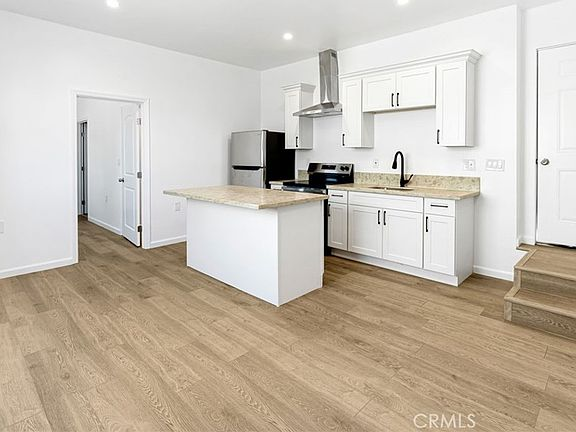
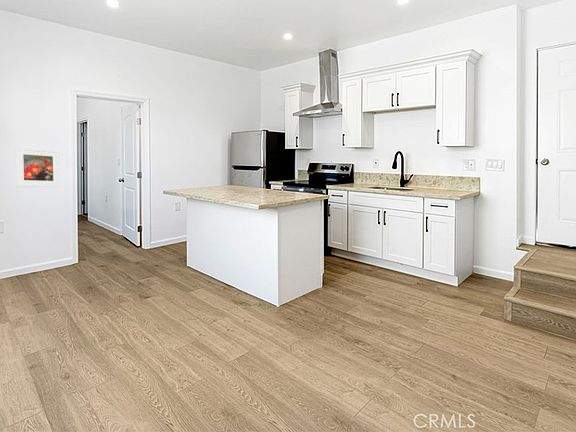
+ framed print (38, 168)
